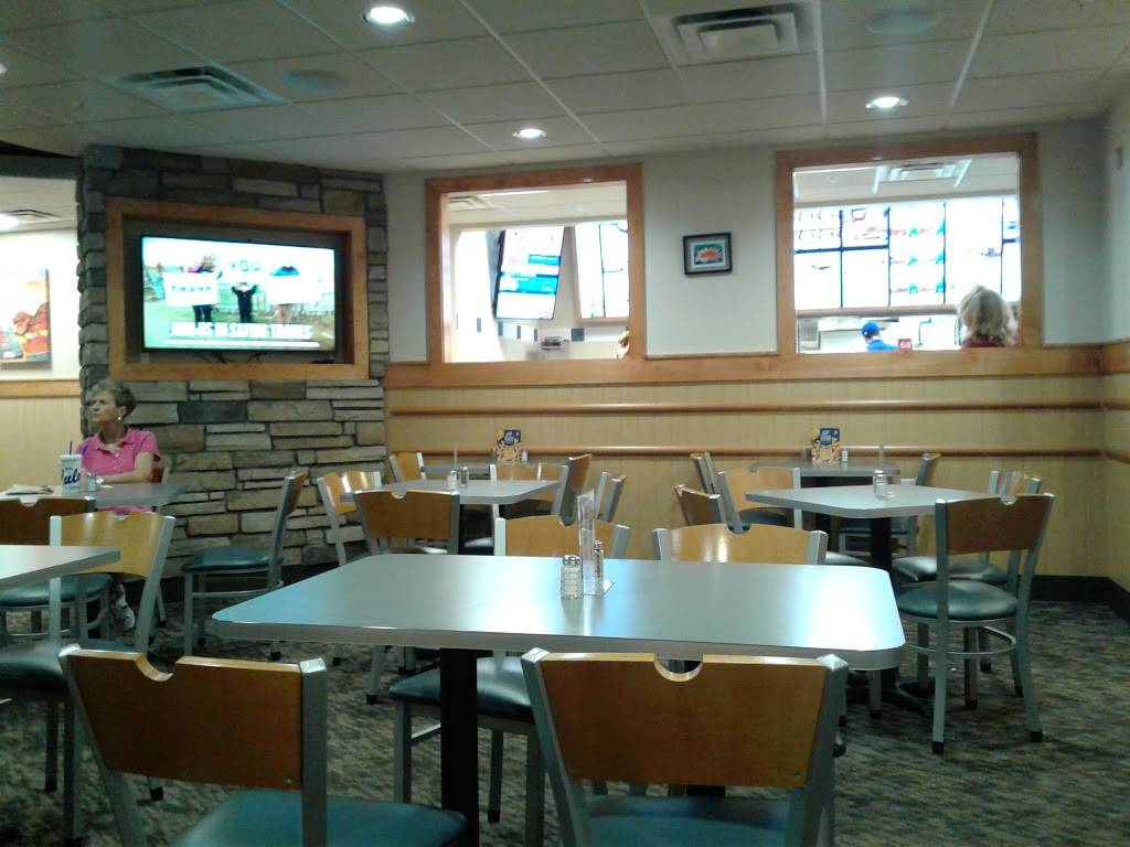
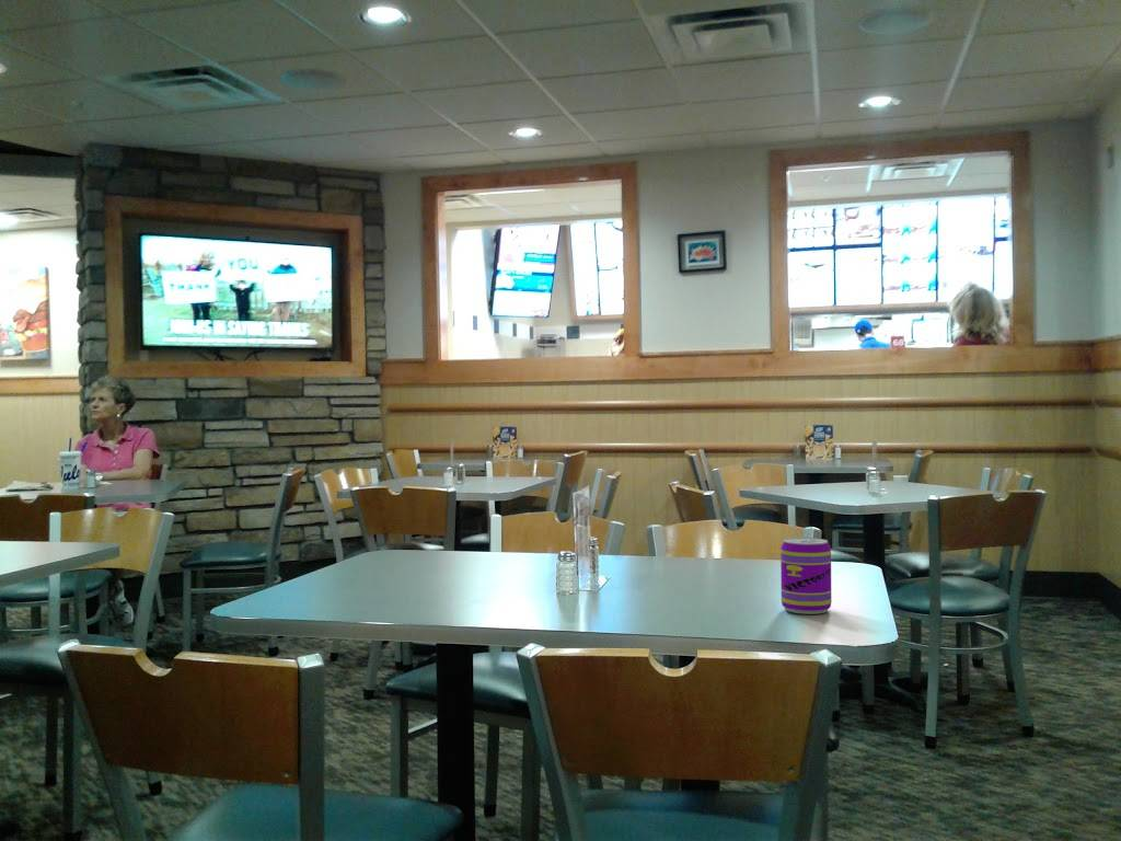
+ beverage can (806, 575)
